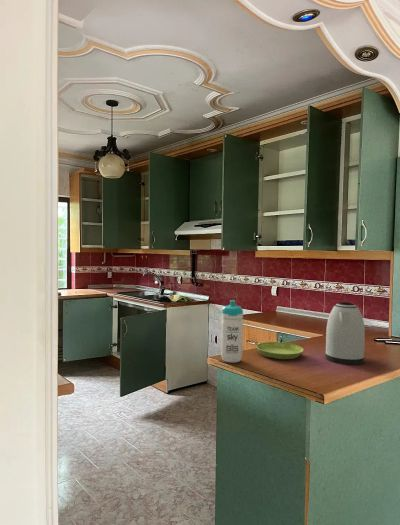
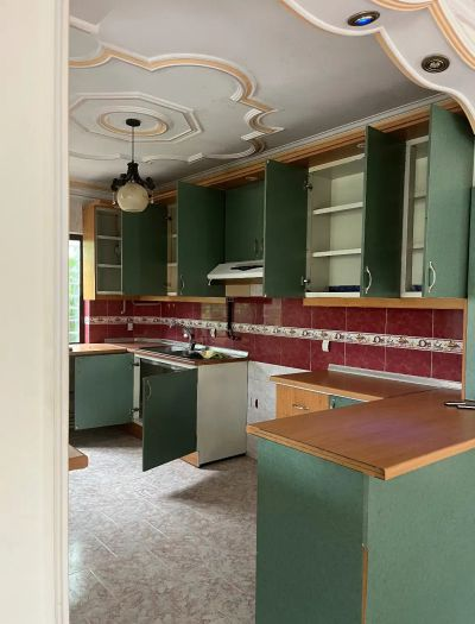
- water bottle (232, 330)
- kettle (346, 329)
- saucer (279, 350)
